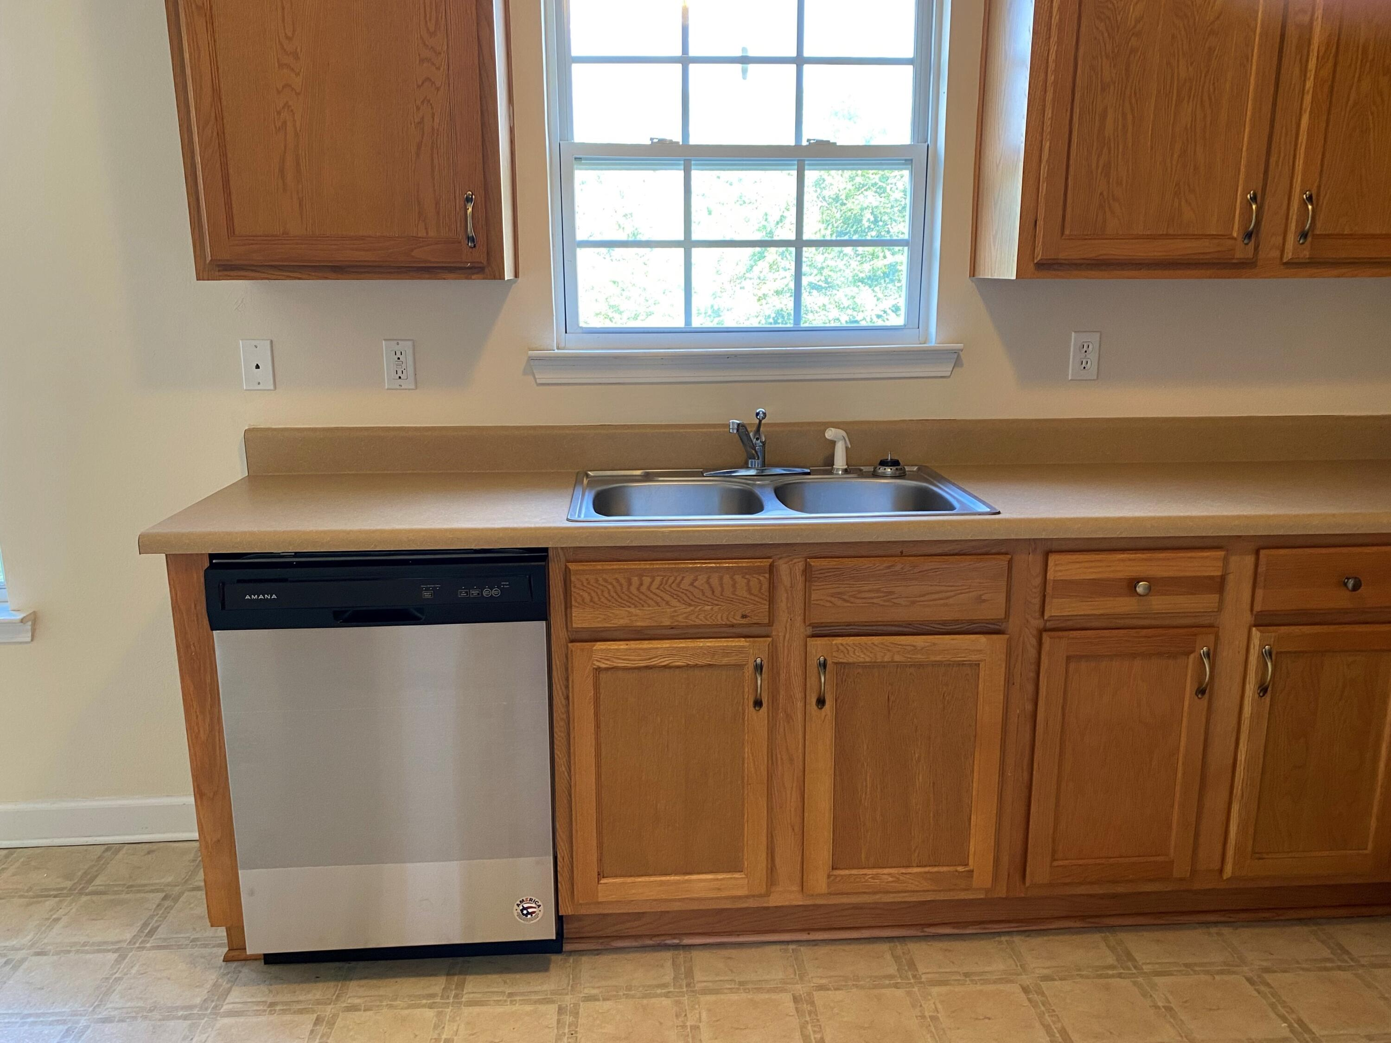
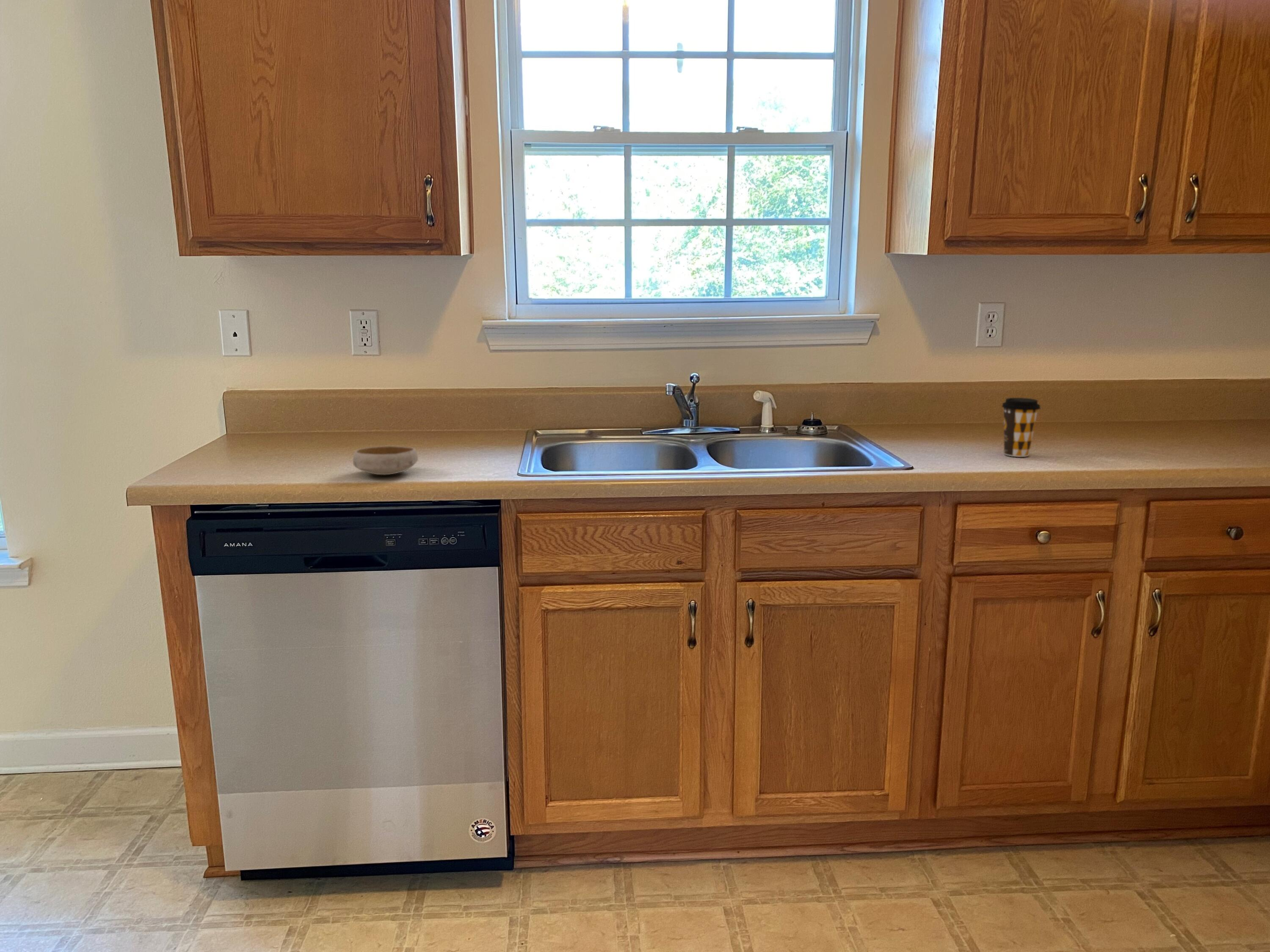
+ coffee cup (1019, 427)
+ bowl (385, 461)
